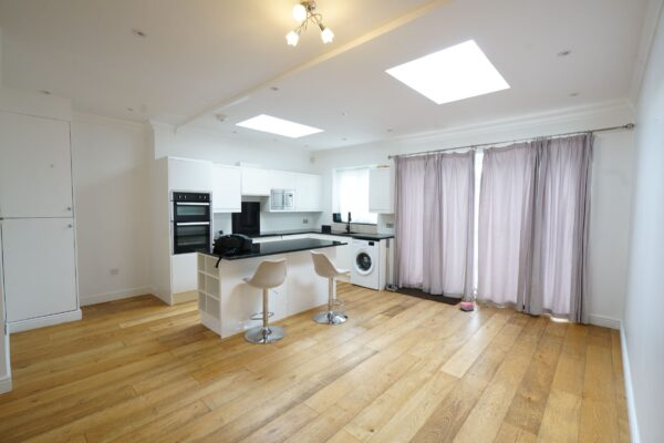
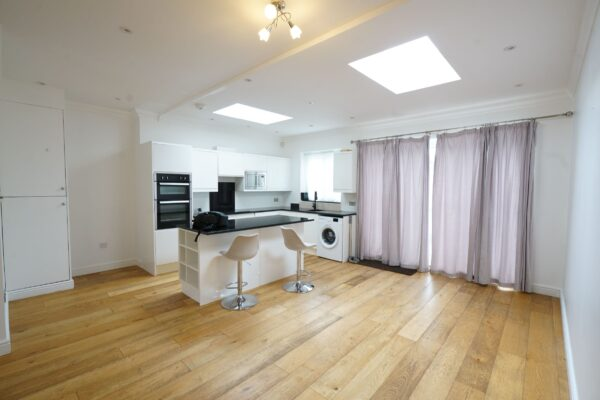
- vacuum cleaner (474, 299)
